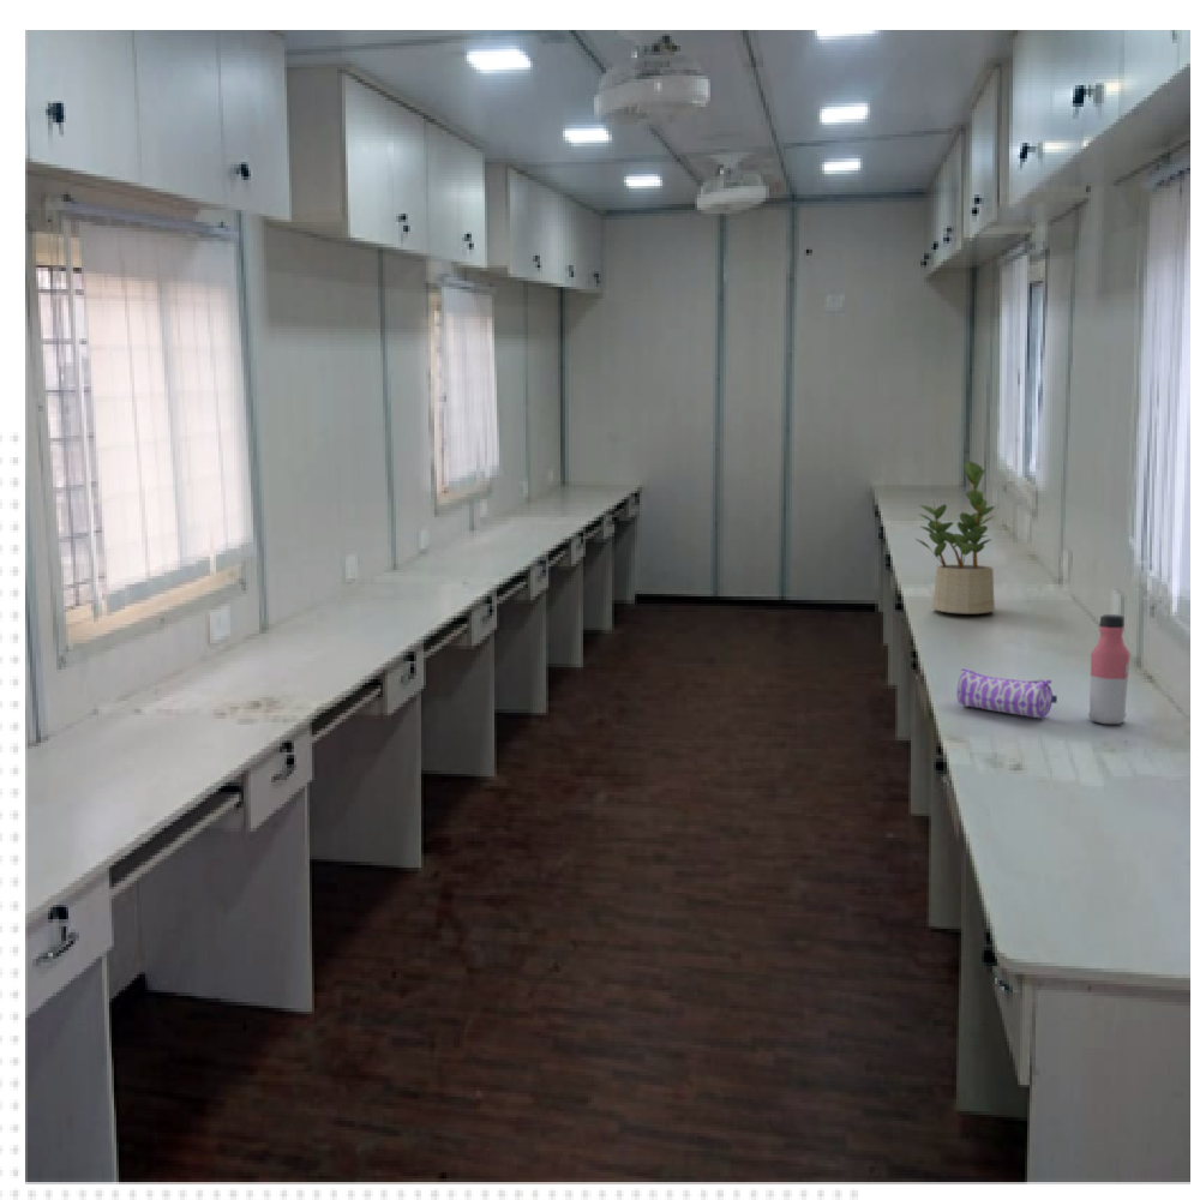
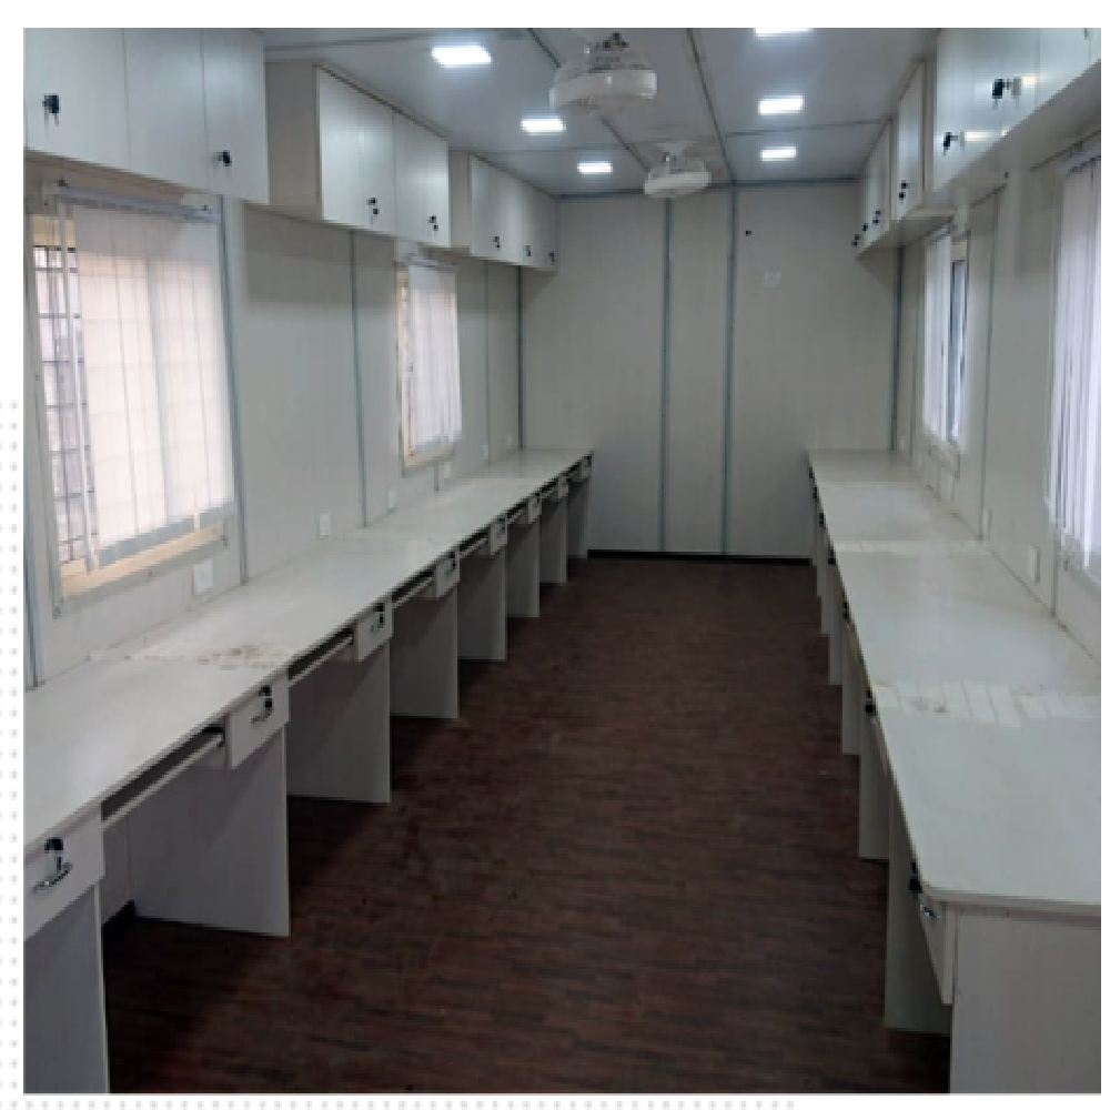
- potted plant (955, 536)
- water bottle (1109, 668)
- pencil case (1004, 692)
